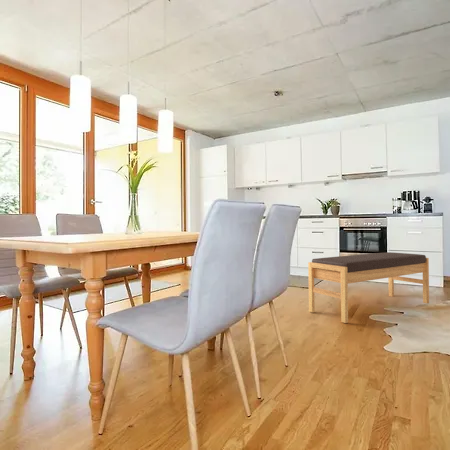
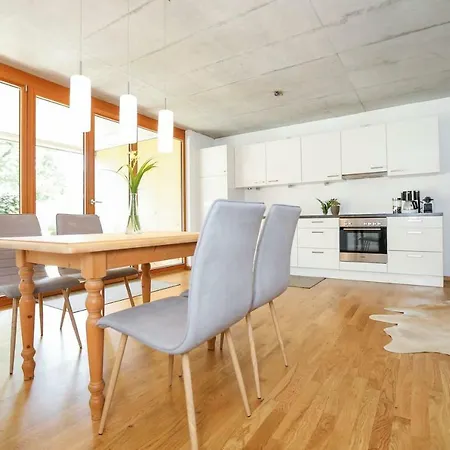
- bench (371, 279)
